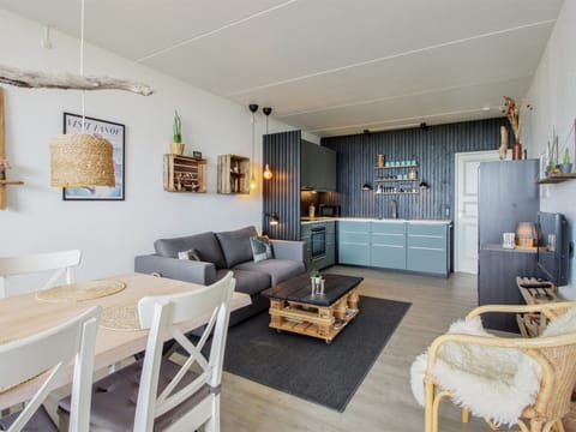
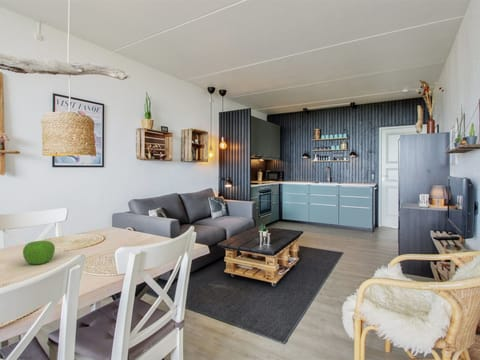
+ fruit (39, 252)
